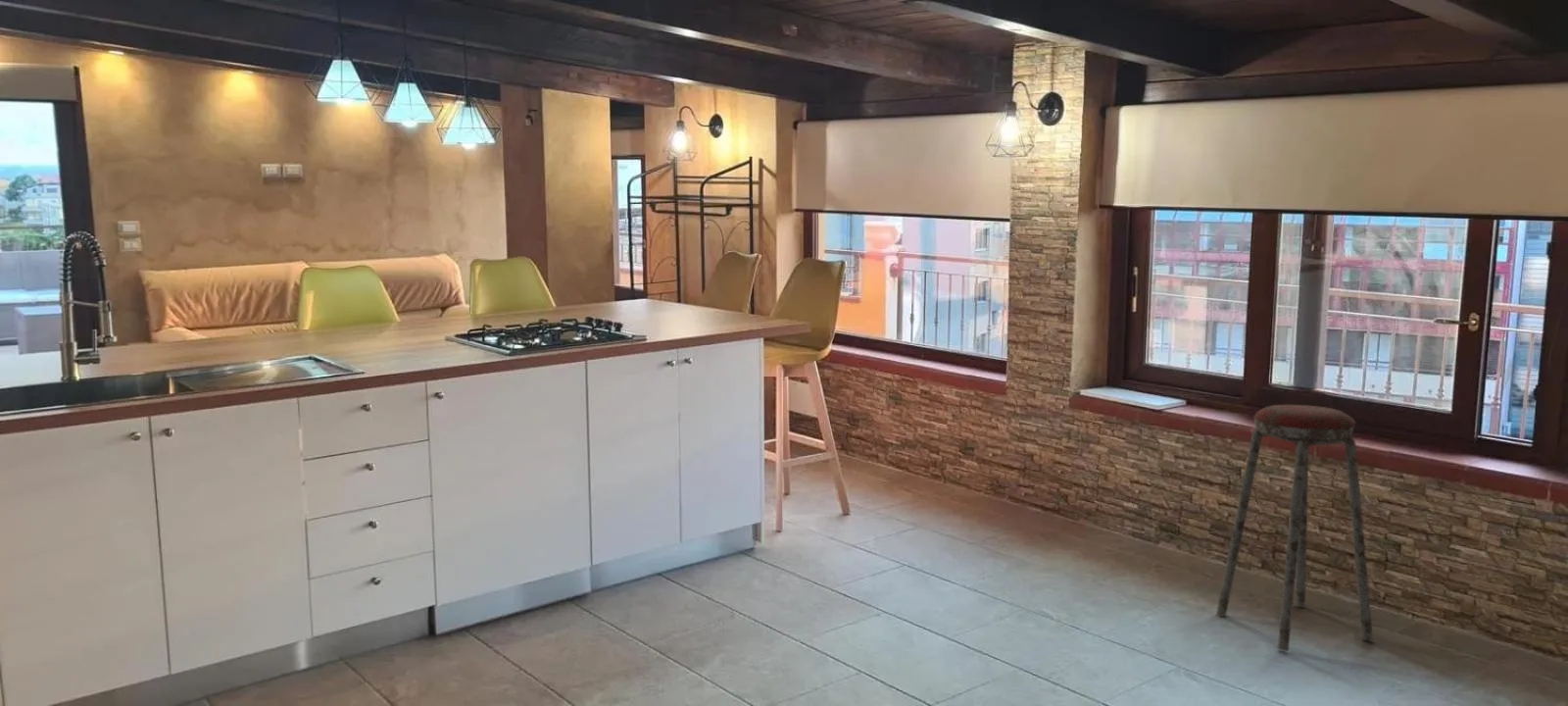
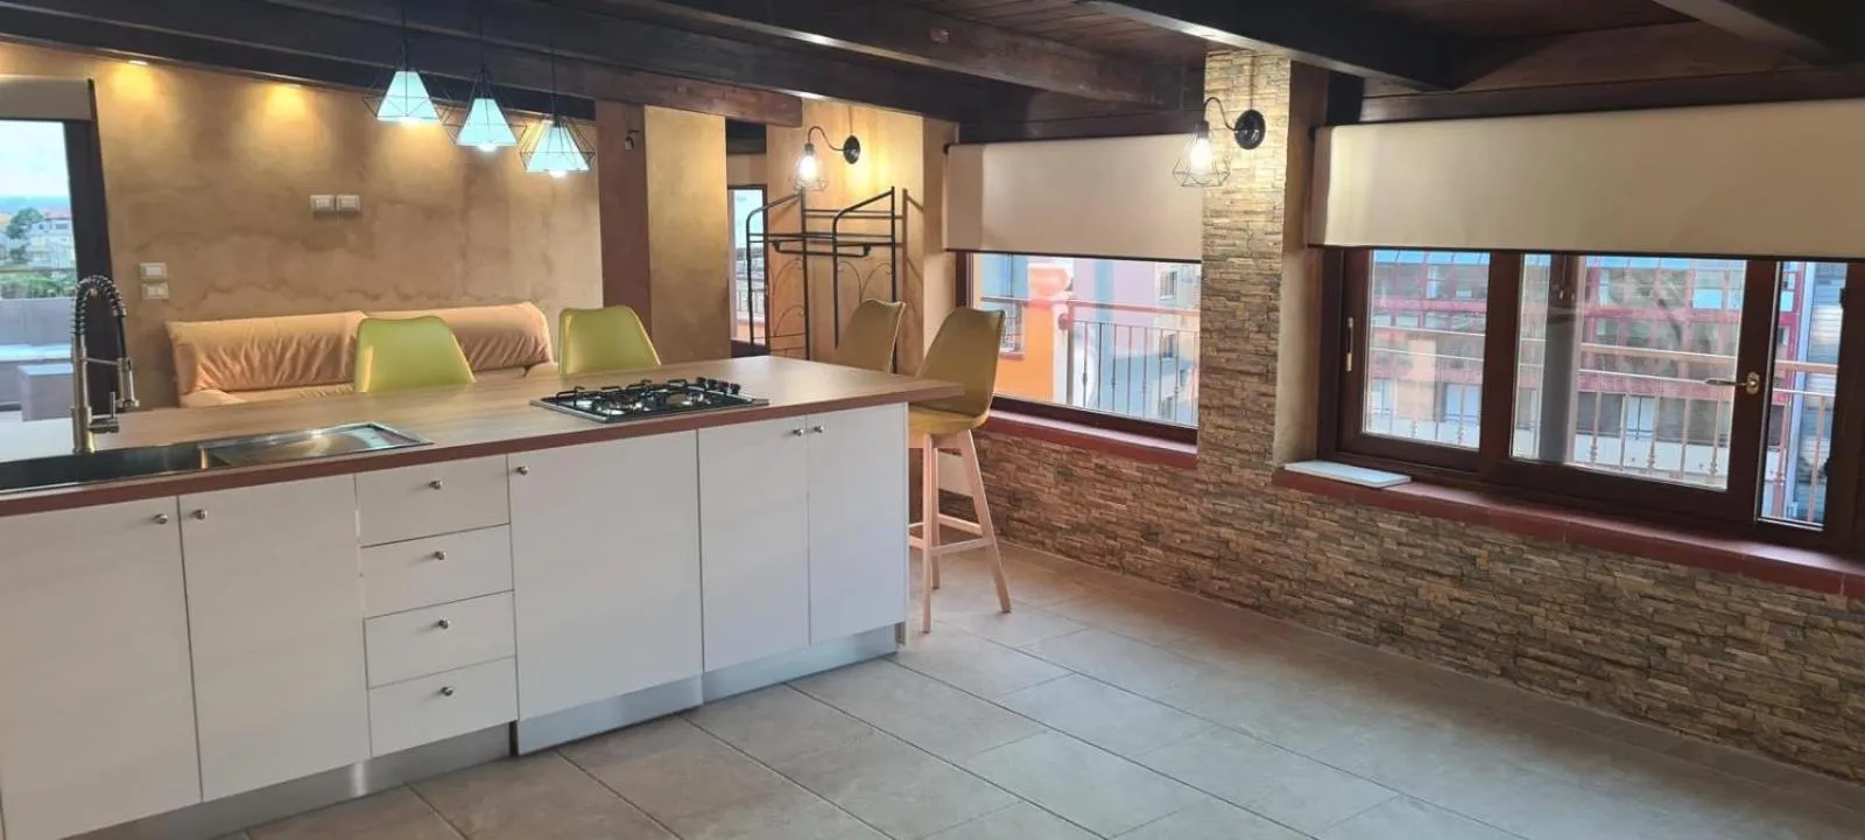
- music stool (1298, 519)
